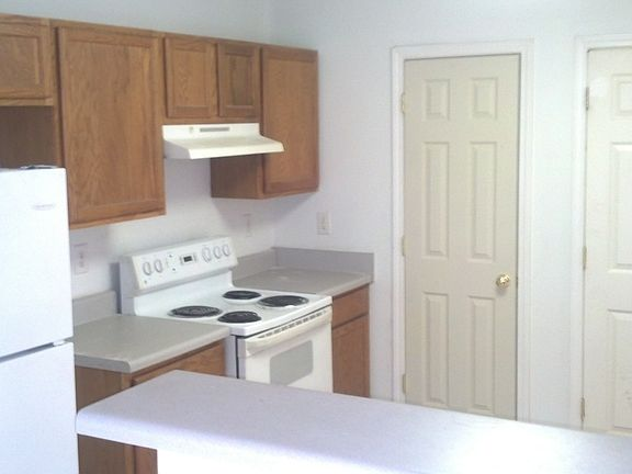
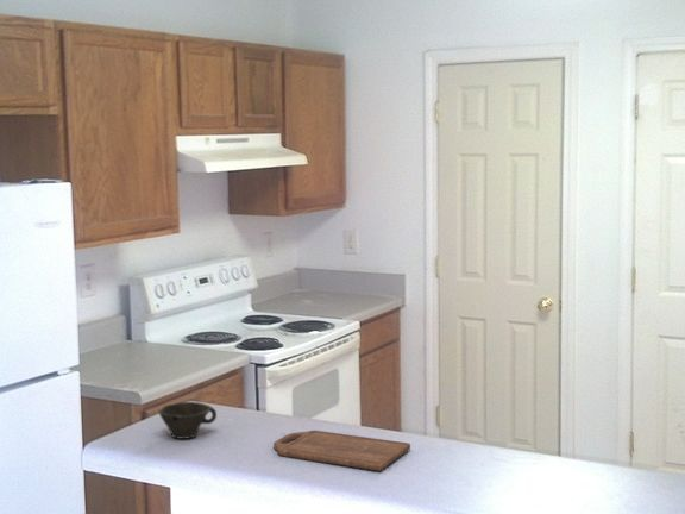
+ cutting board (337, 447)
+ cup (188, 421)
